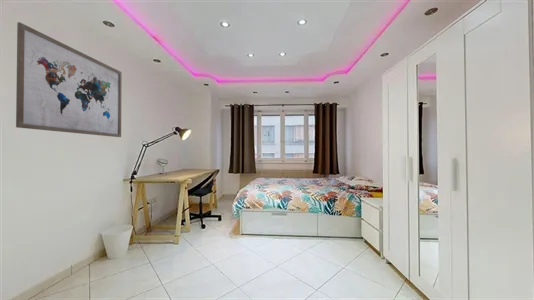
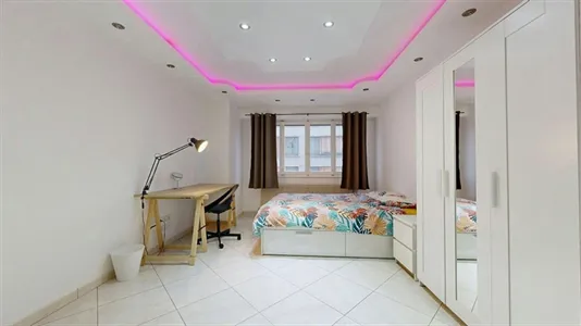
- wall art (81, 93)
